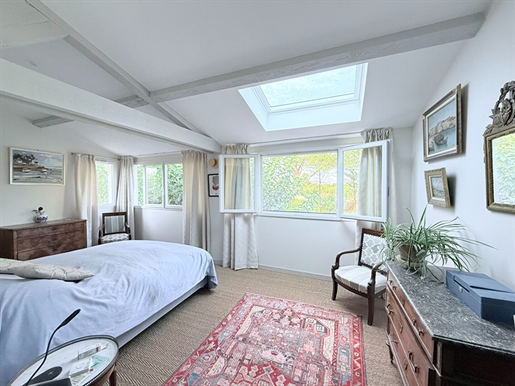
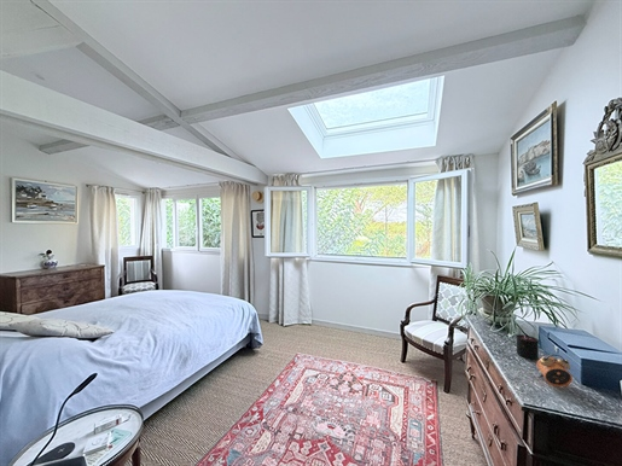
+ alarm clock (553, 367)
+ candle (527, 342)
